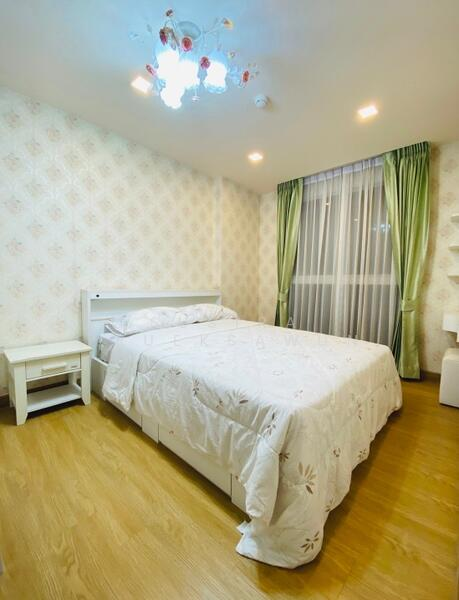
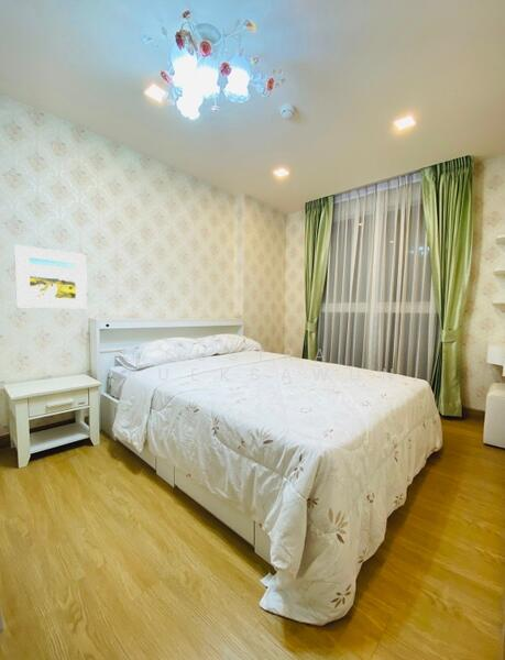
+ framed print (53, 278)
